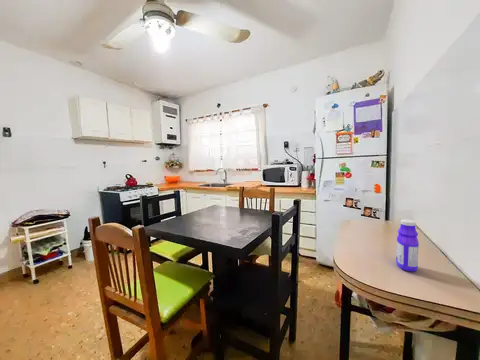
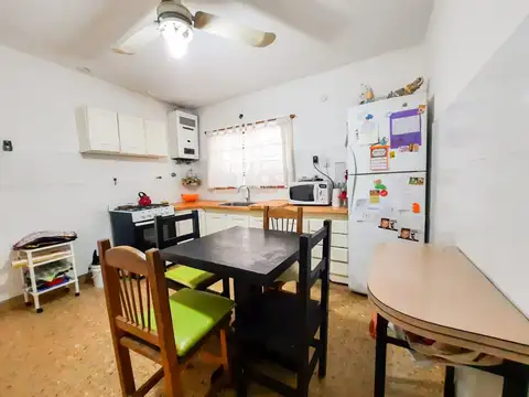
- bottle (407, 244)
